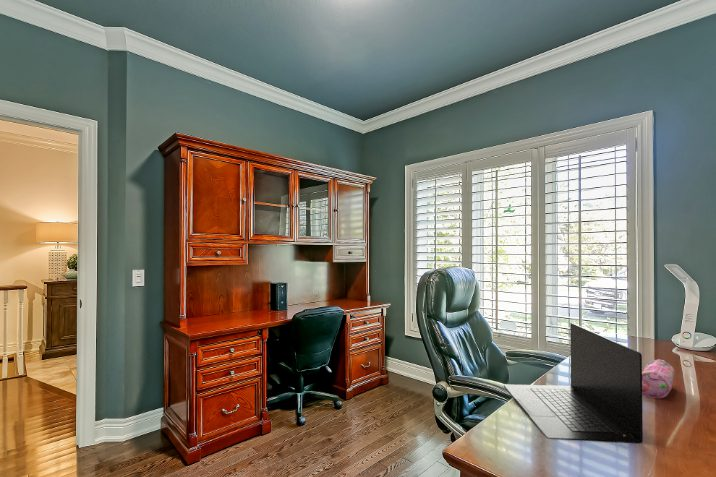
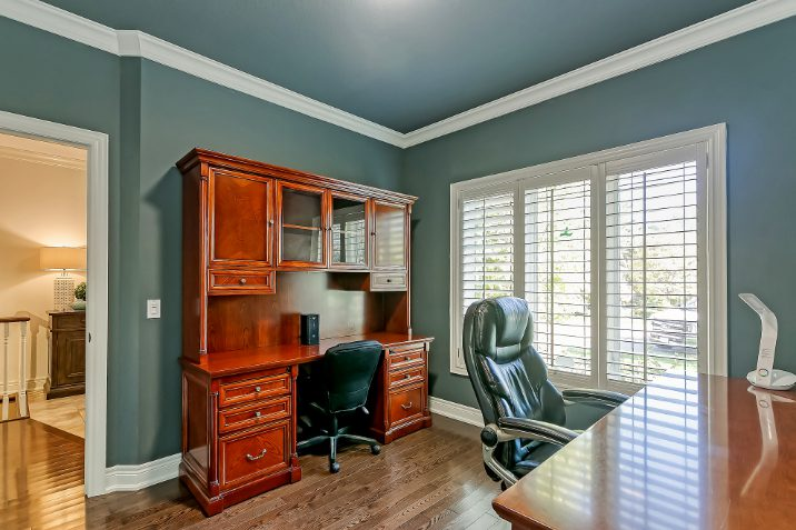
- pencil case (656, 377)
- laptop (571, 372)
